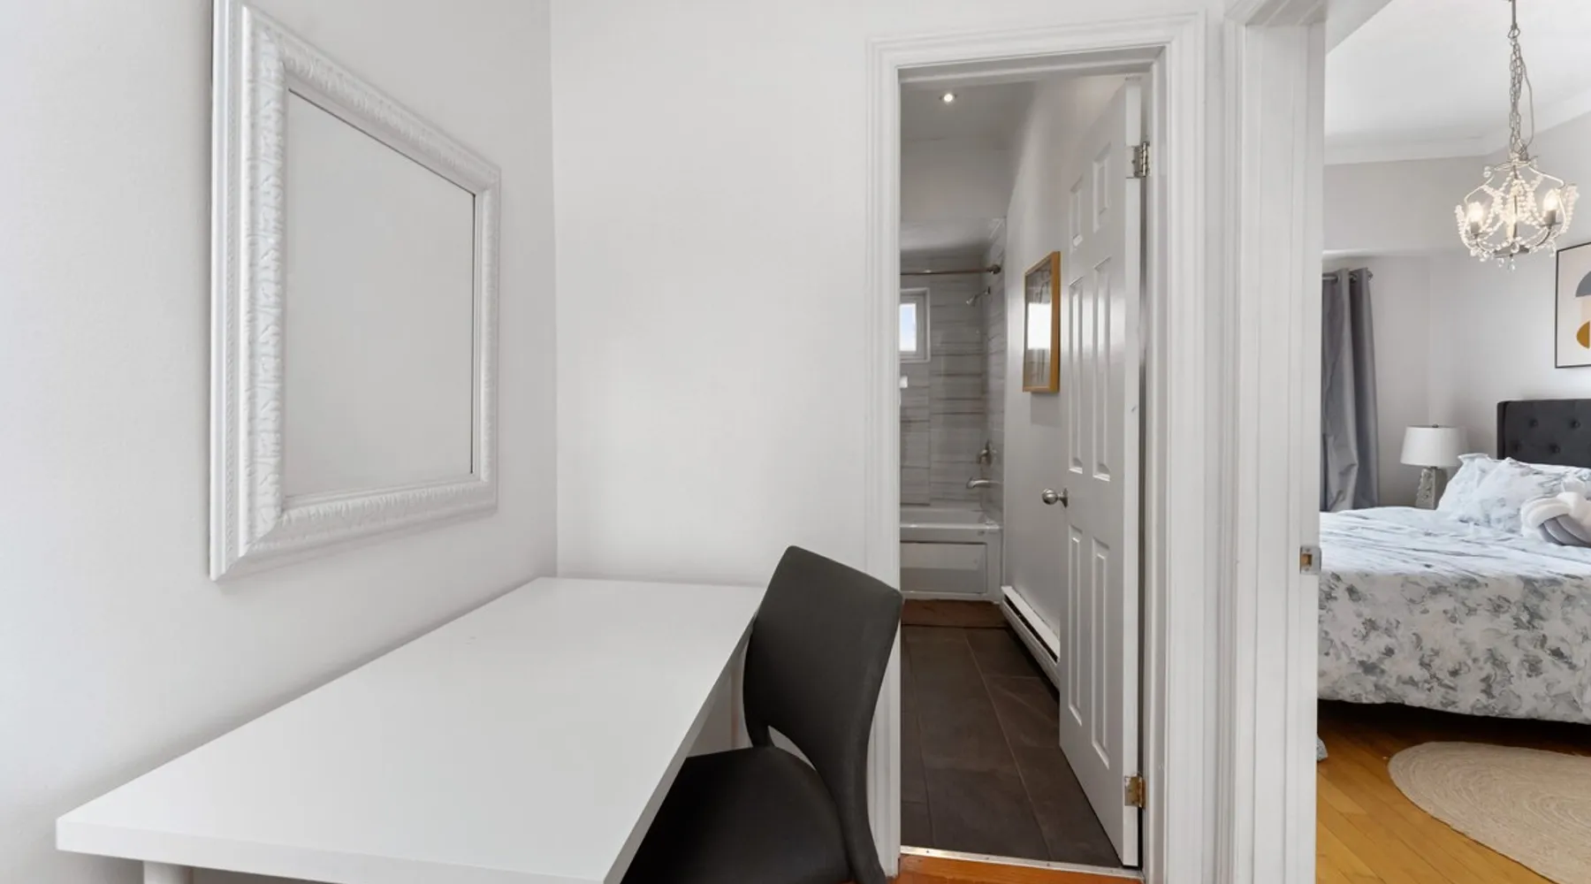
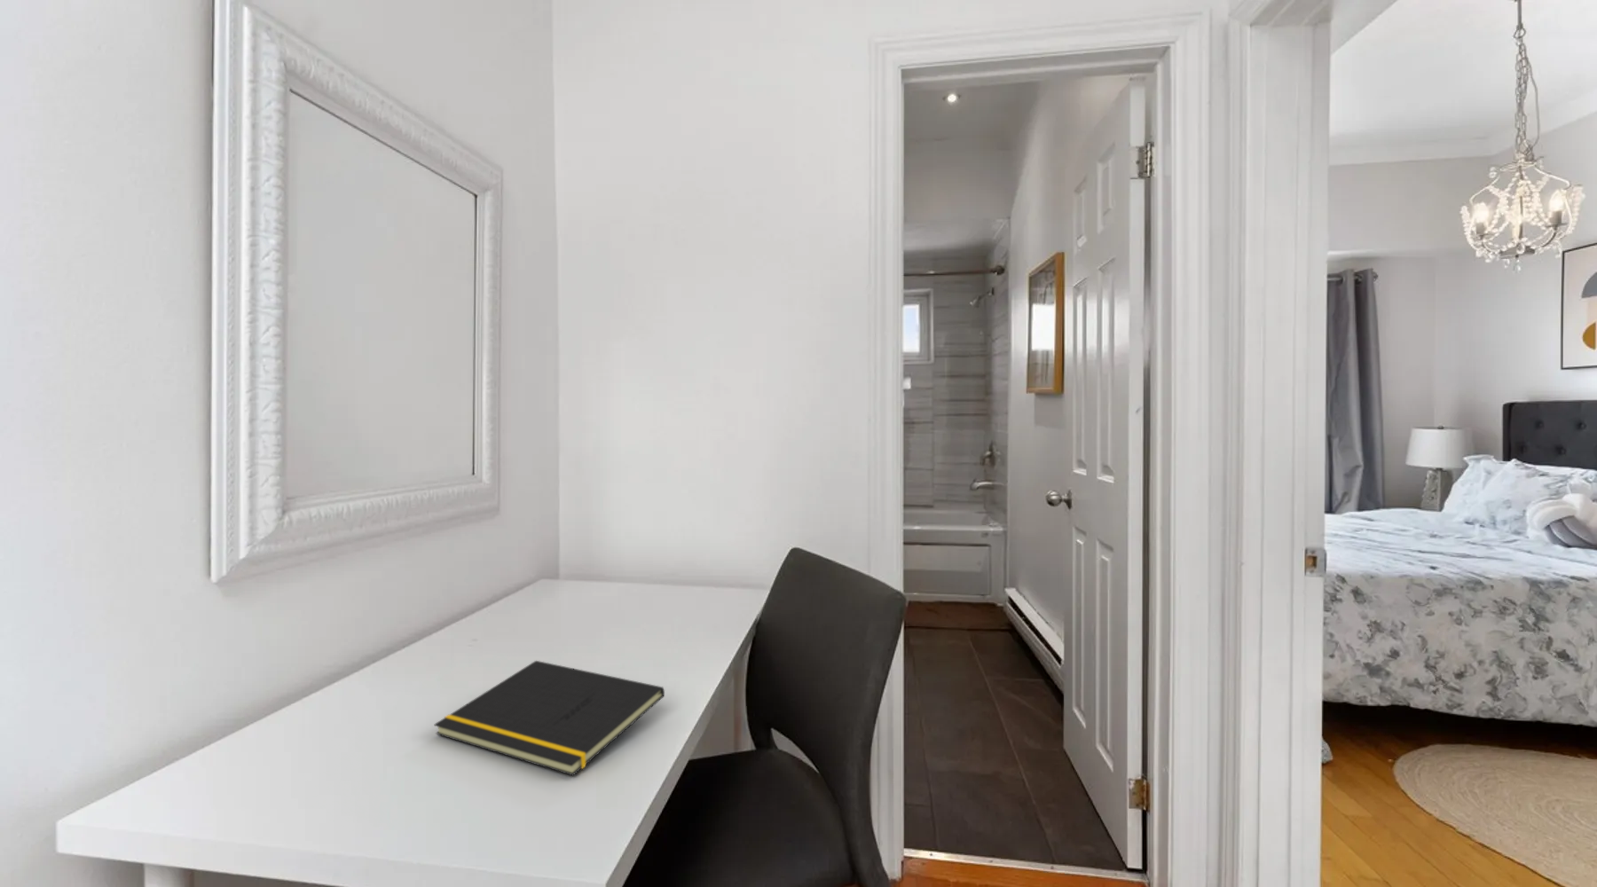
+ notepad (552, 710)
